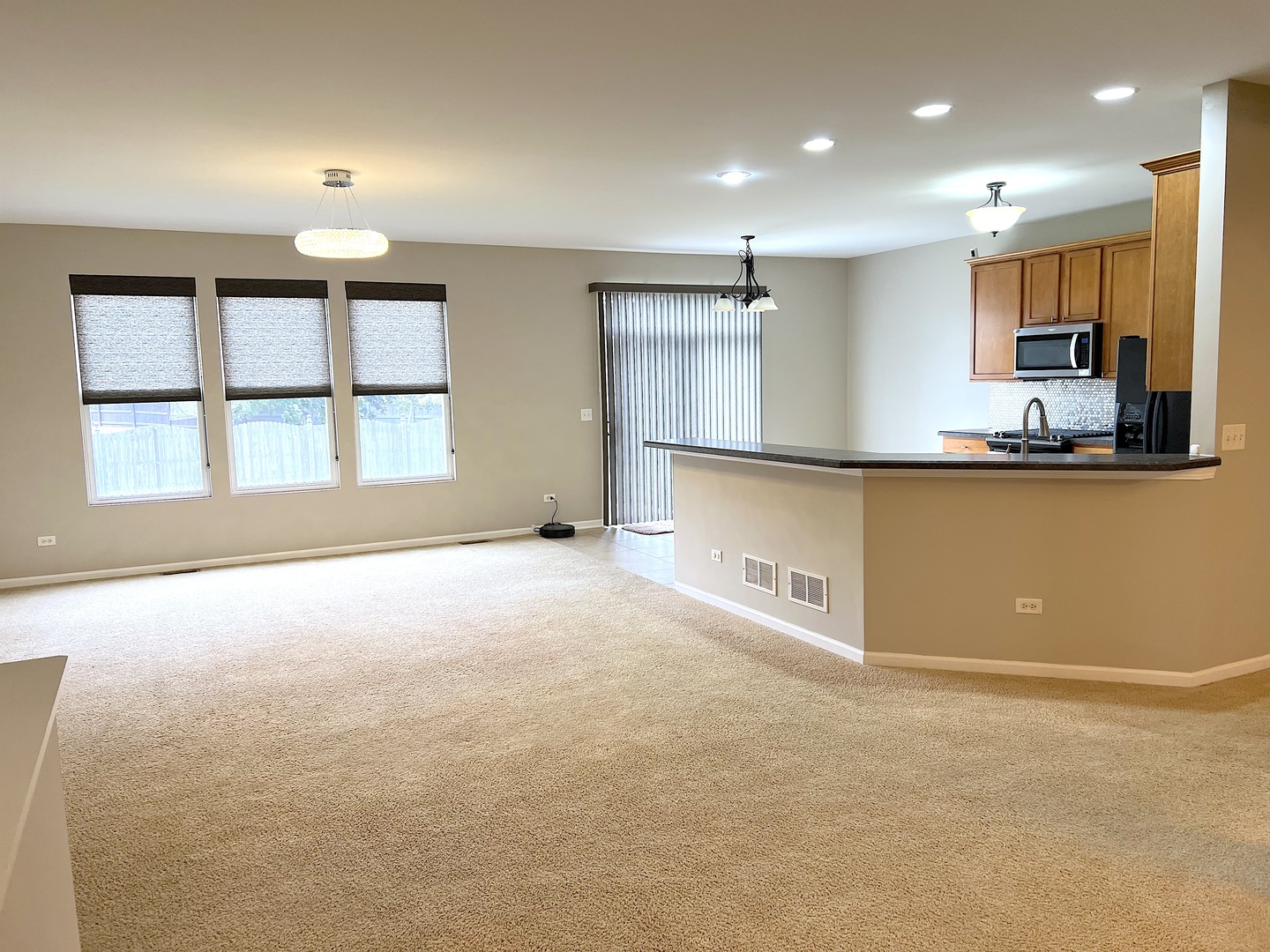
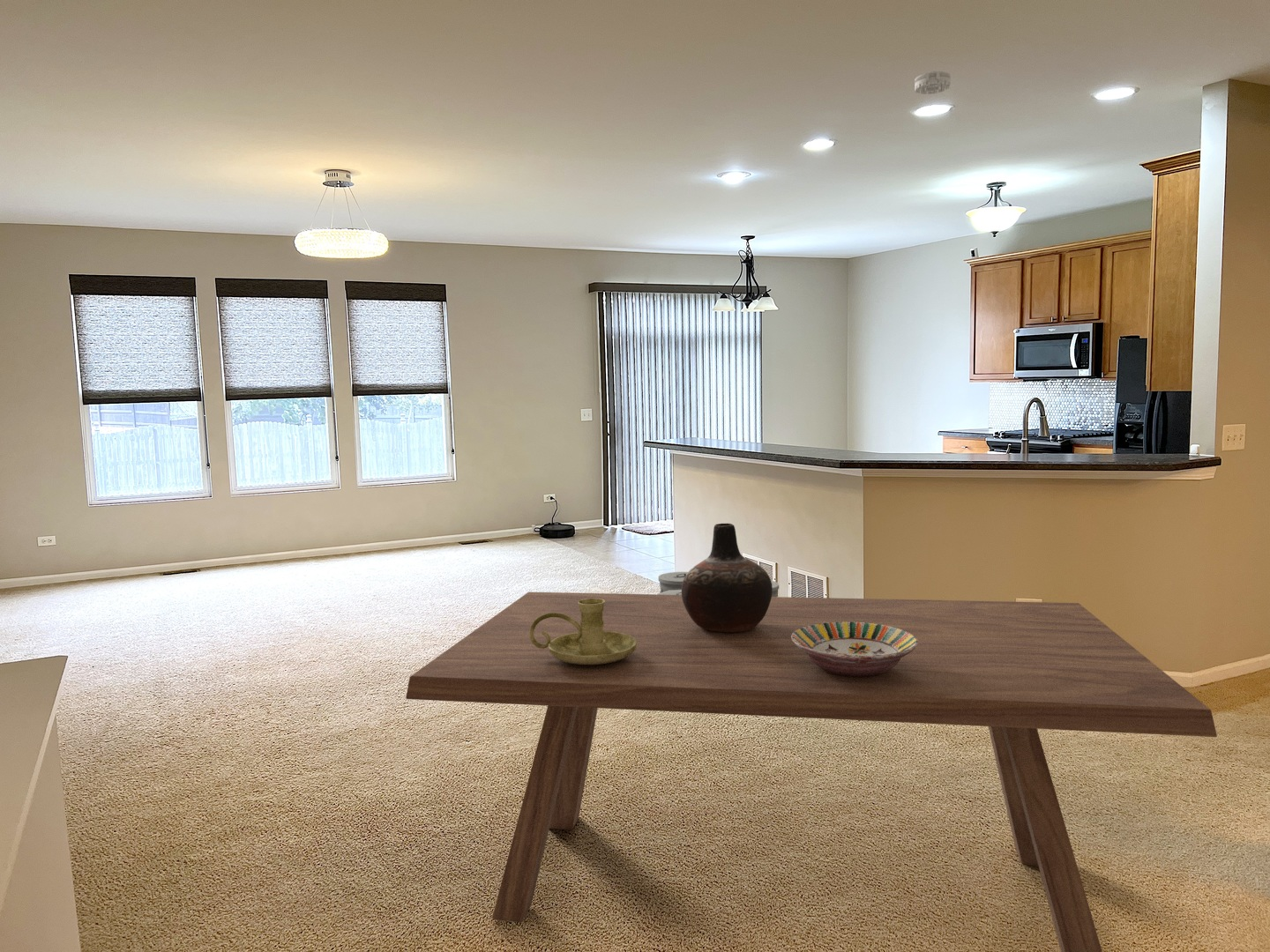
+ dining table (790, 717)
+ vase (726, 575)
+ smoke detector (932, 82)
+ trash can (681, 594)
+ candle holder (582, 628)
+ serving bowl (853, 651)
